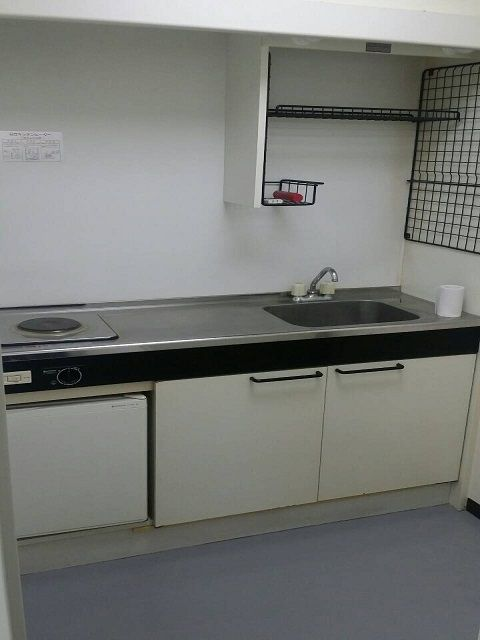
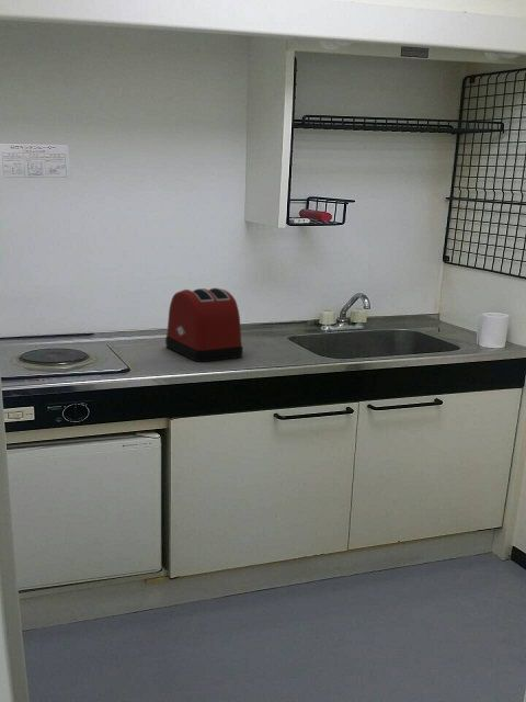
+ toaster (202, 319)
